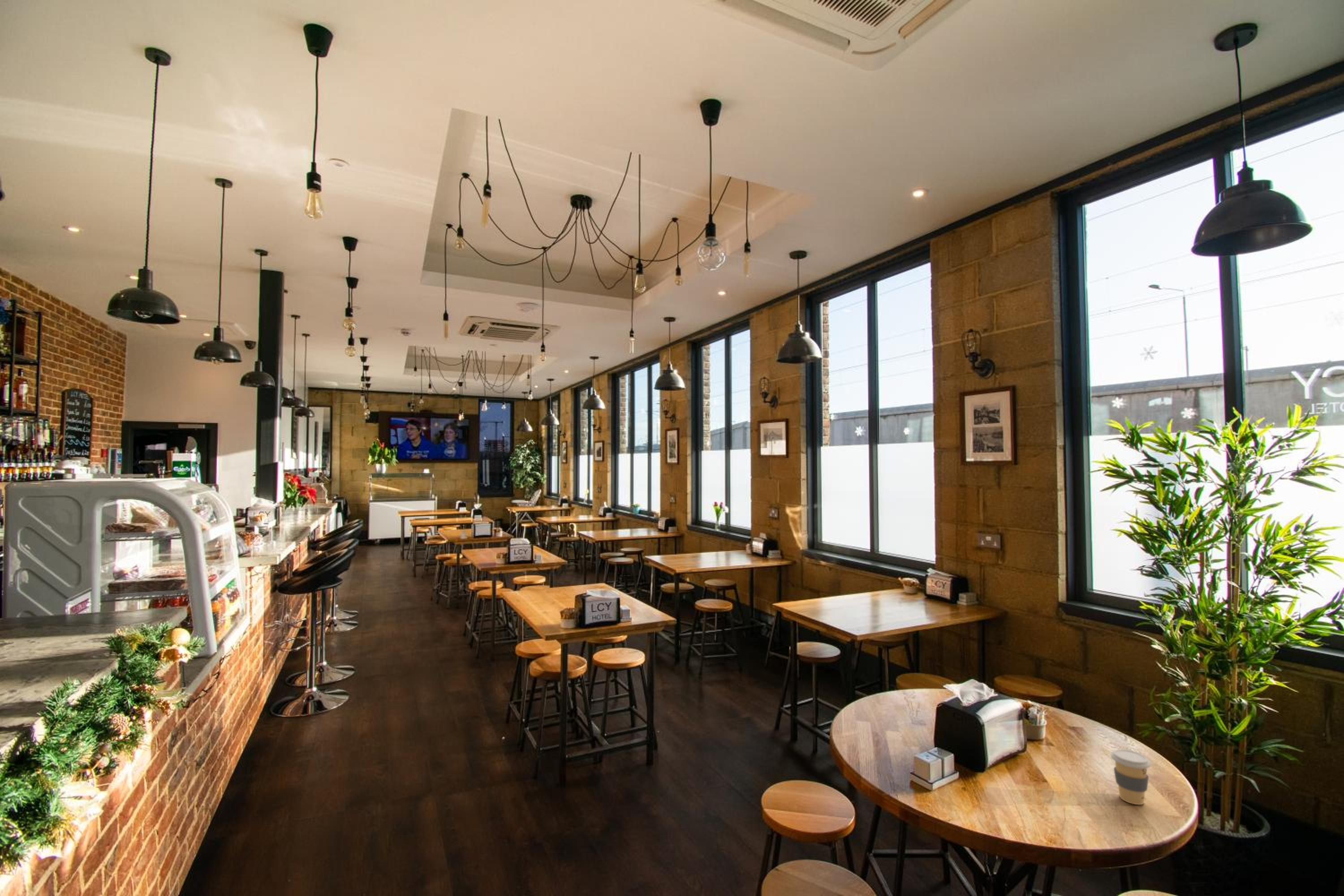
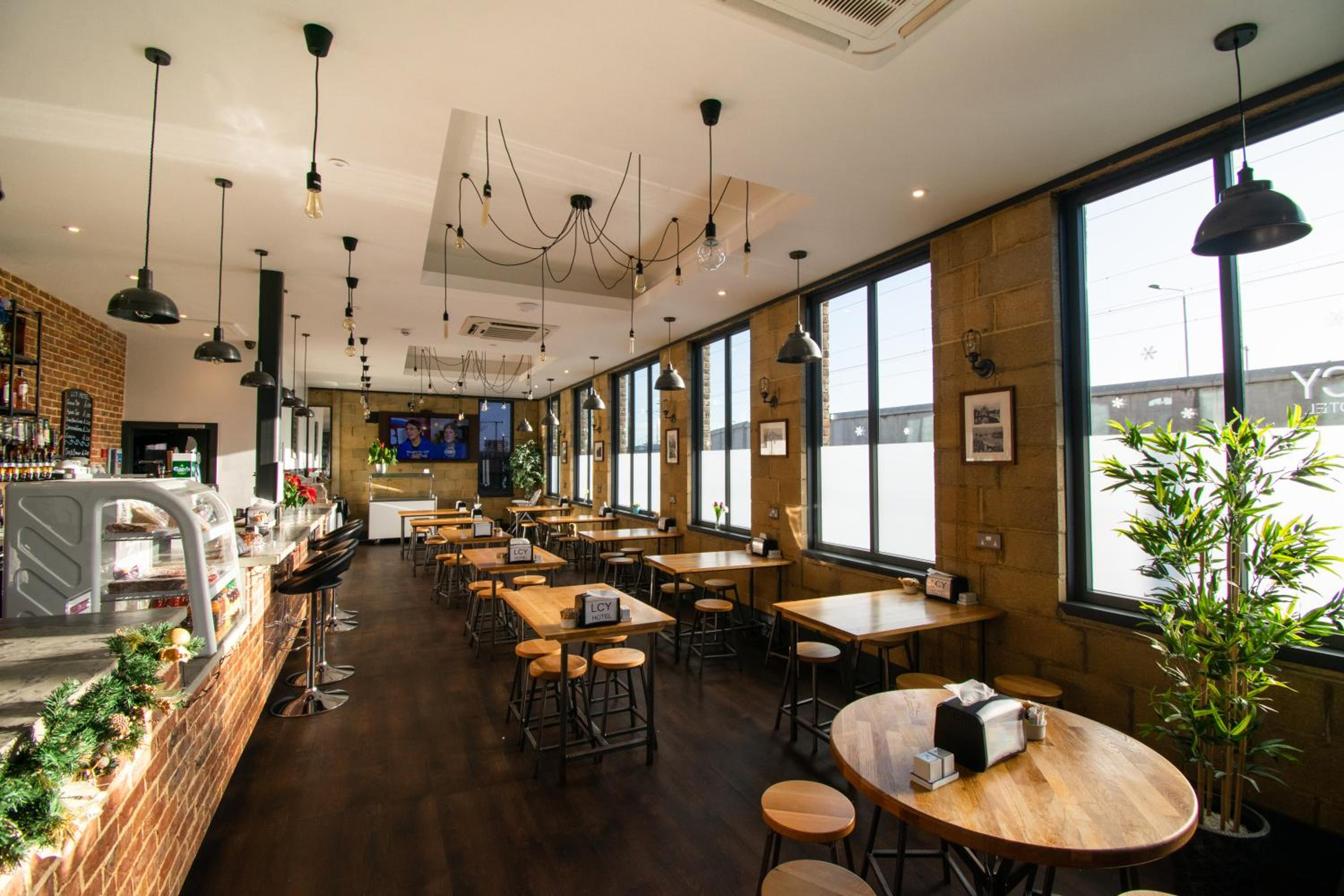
- coffee cup (1131, 777)
